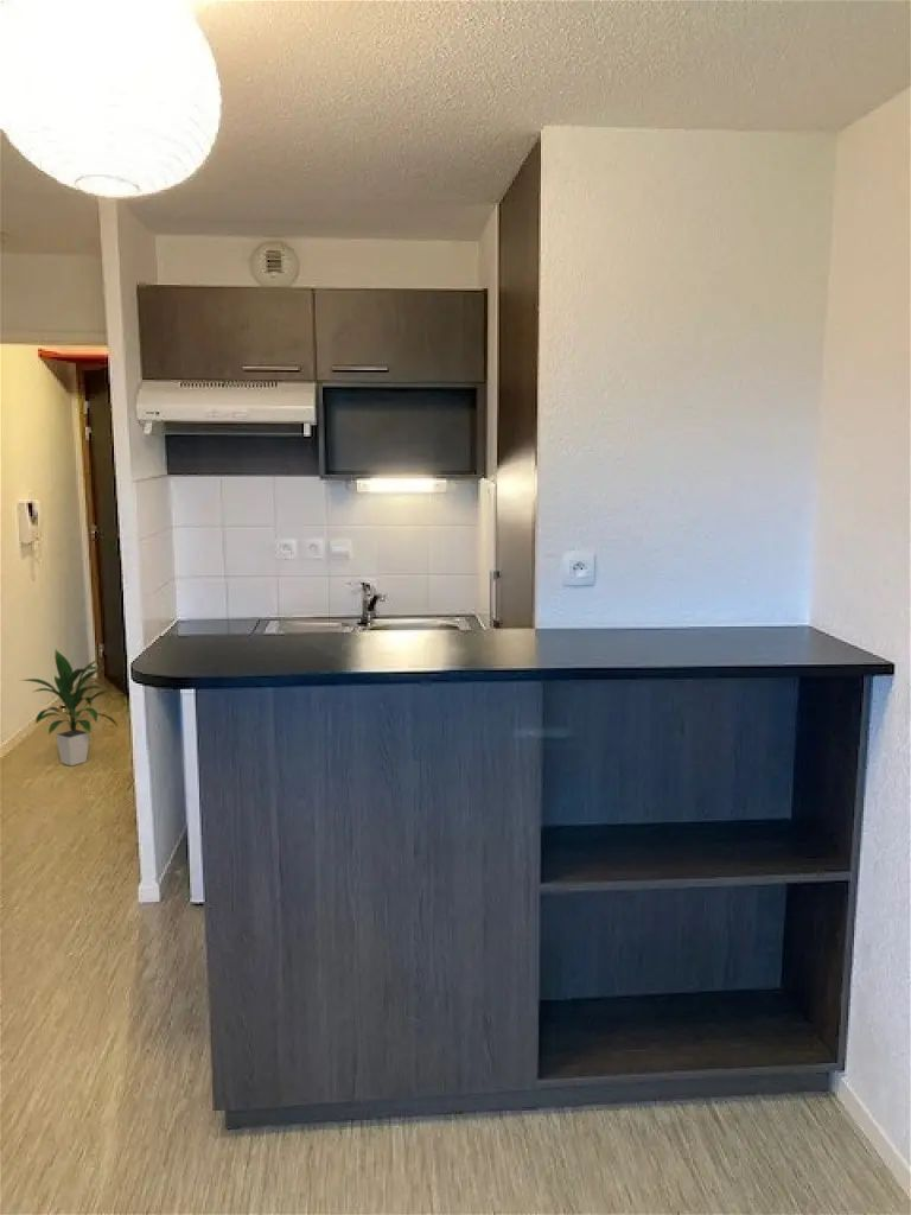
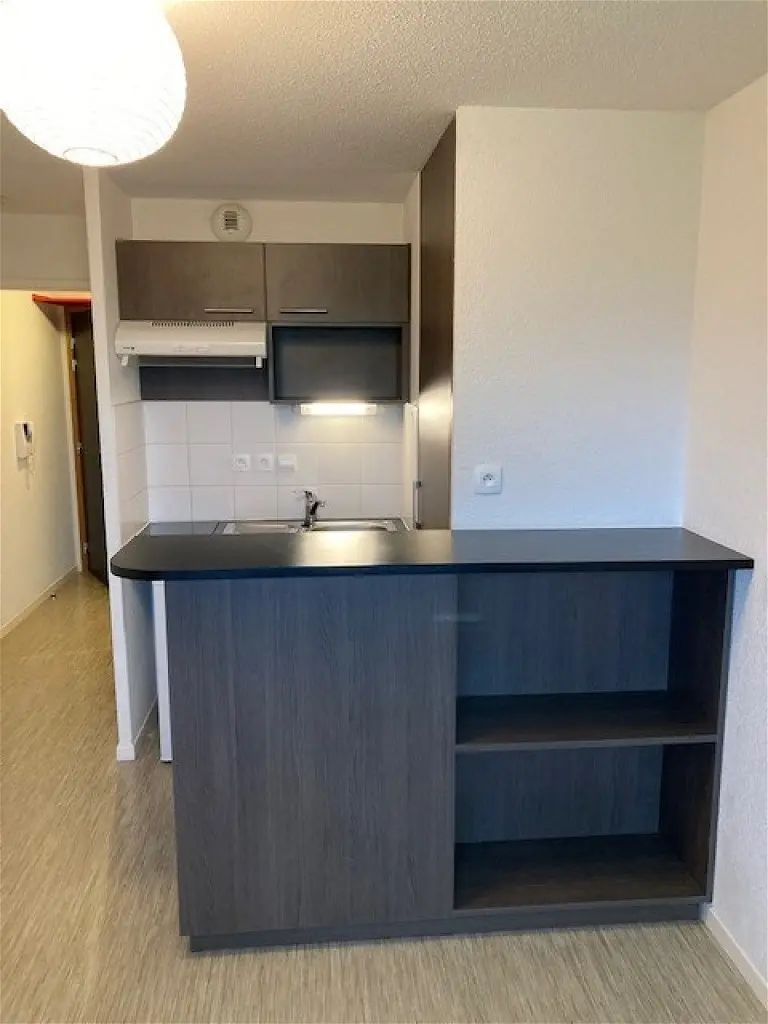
- indoor plant (75, 707)
